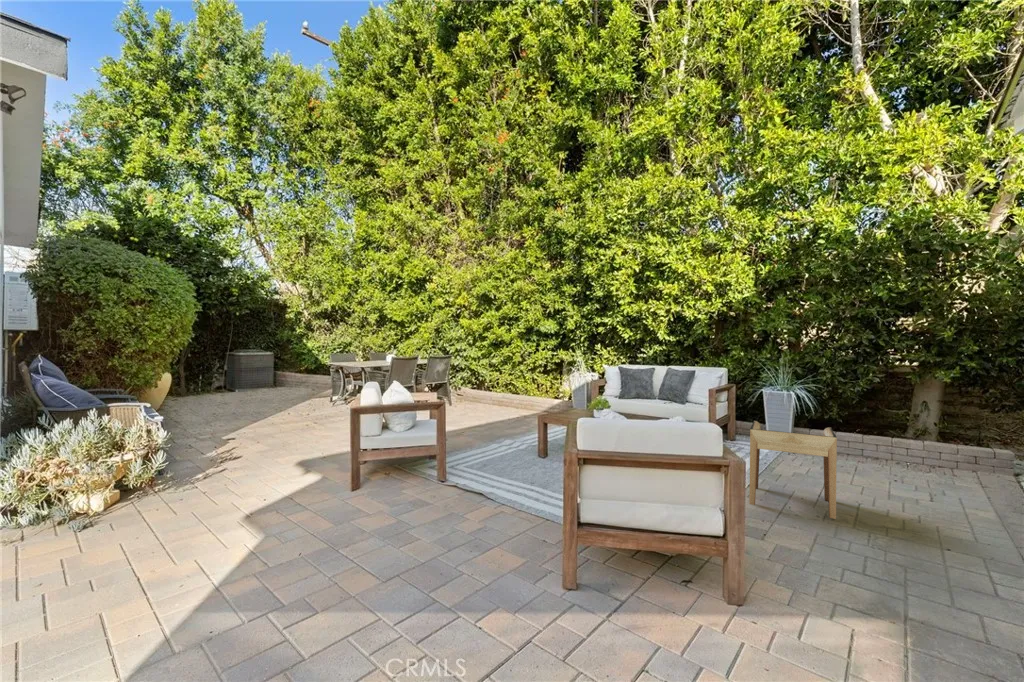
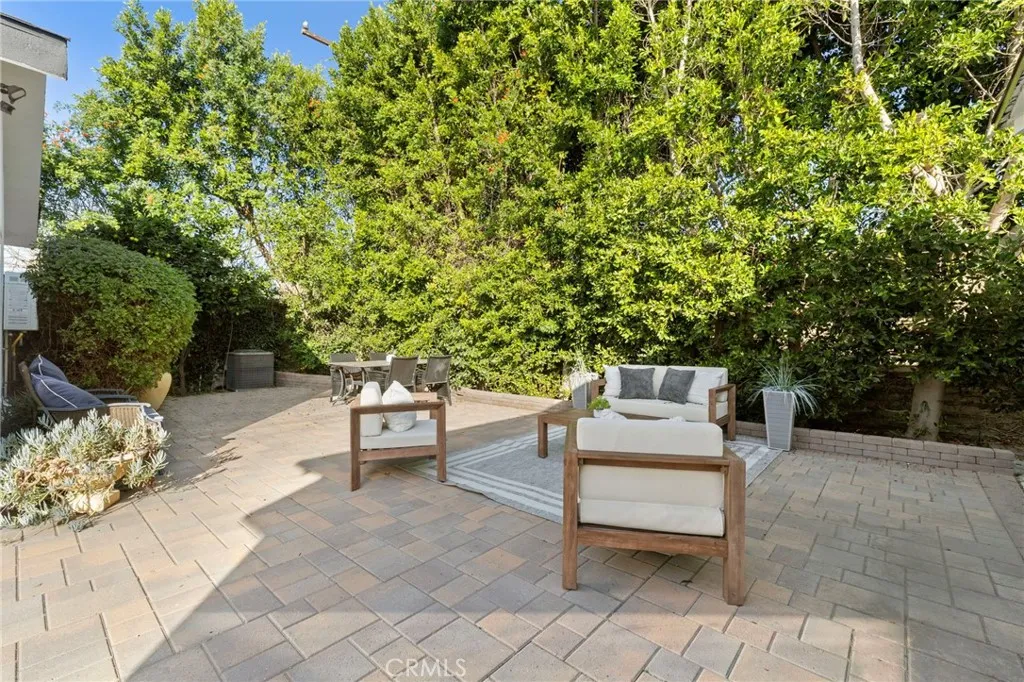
- side table (791, 452)
